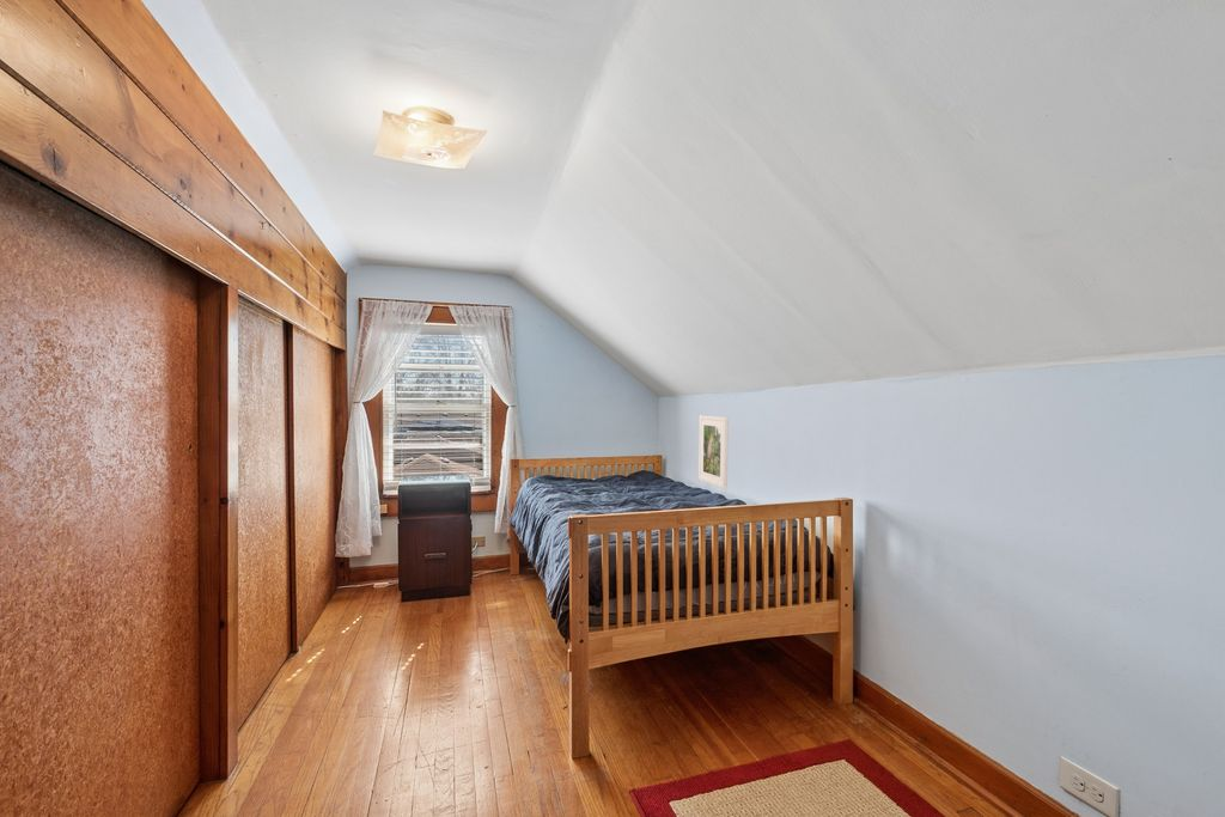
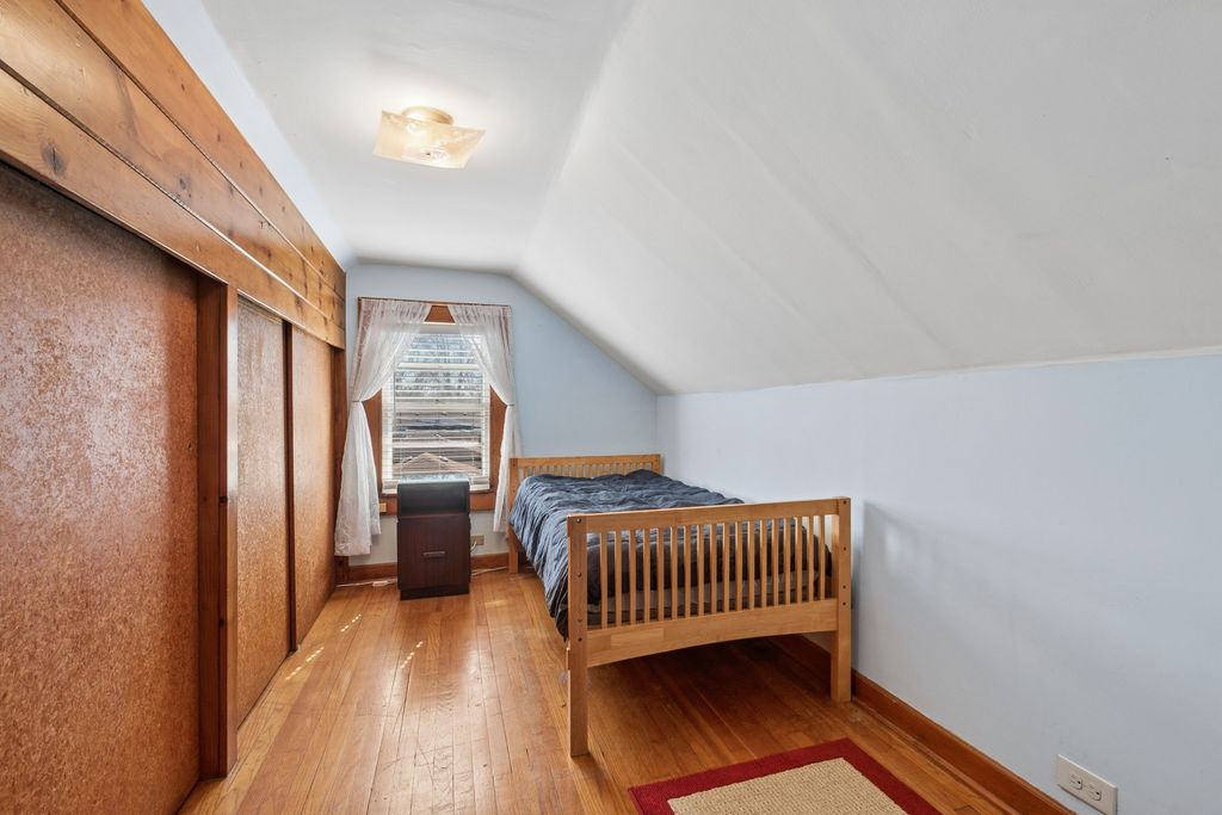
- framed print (712, 450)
